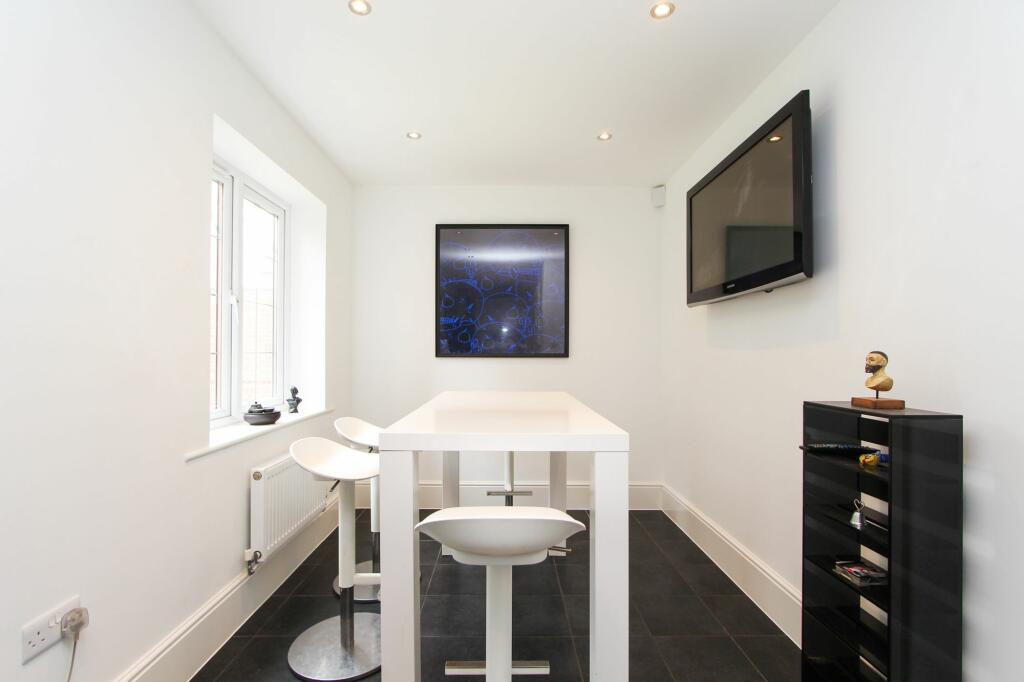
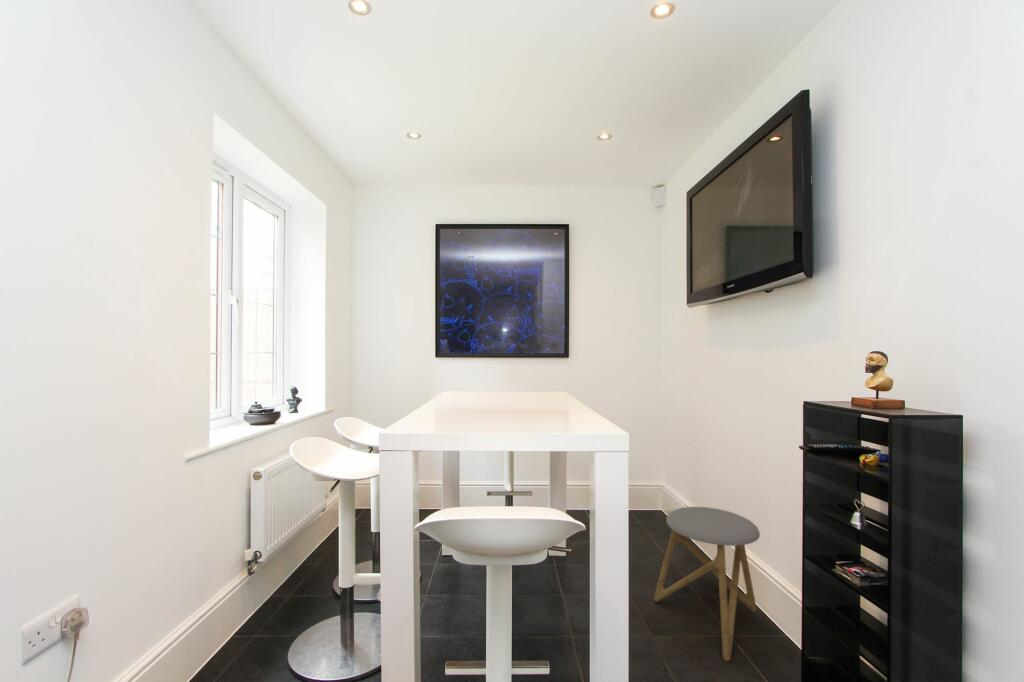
+ stool (713, 573)
